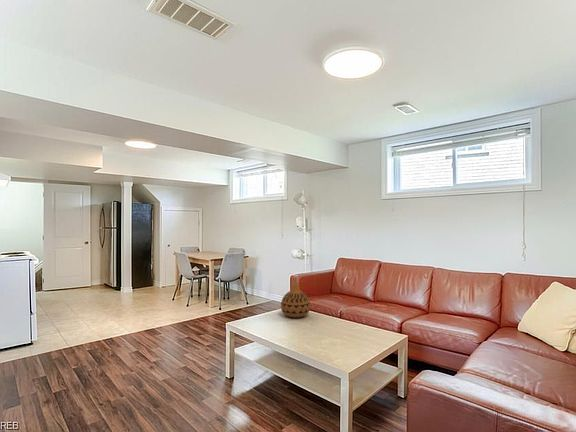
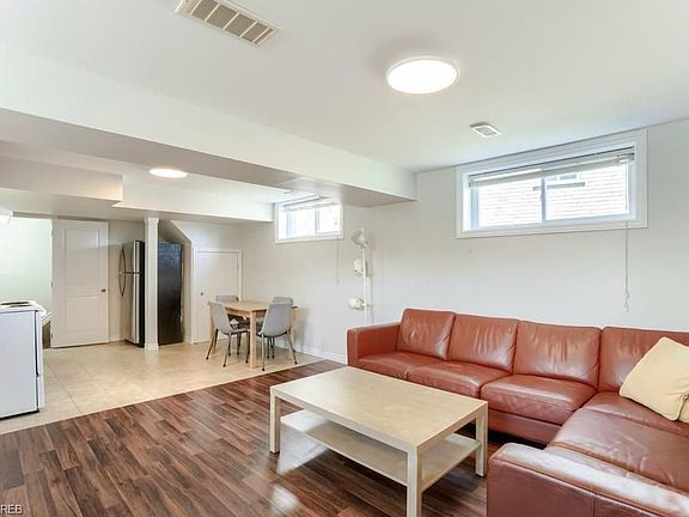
- vase (295, 299)
